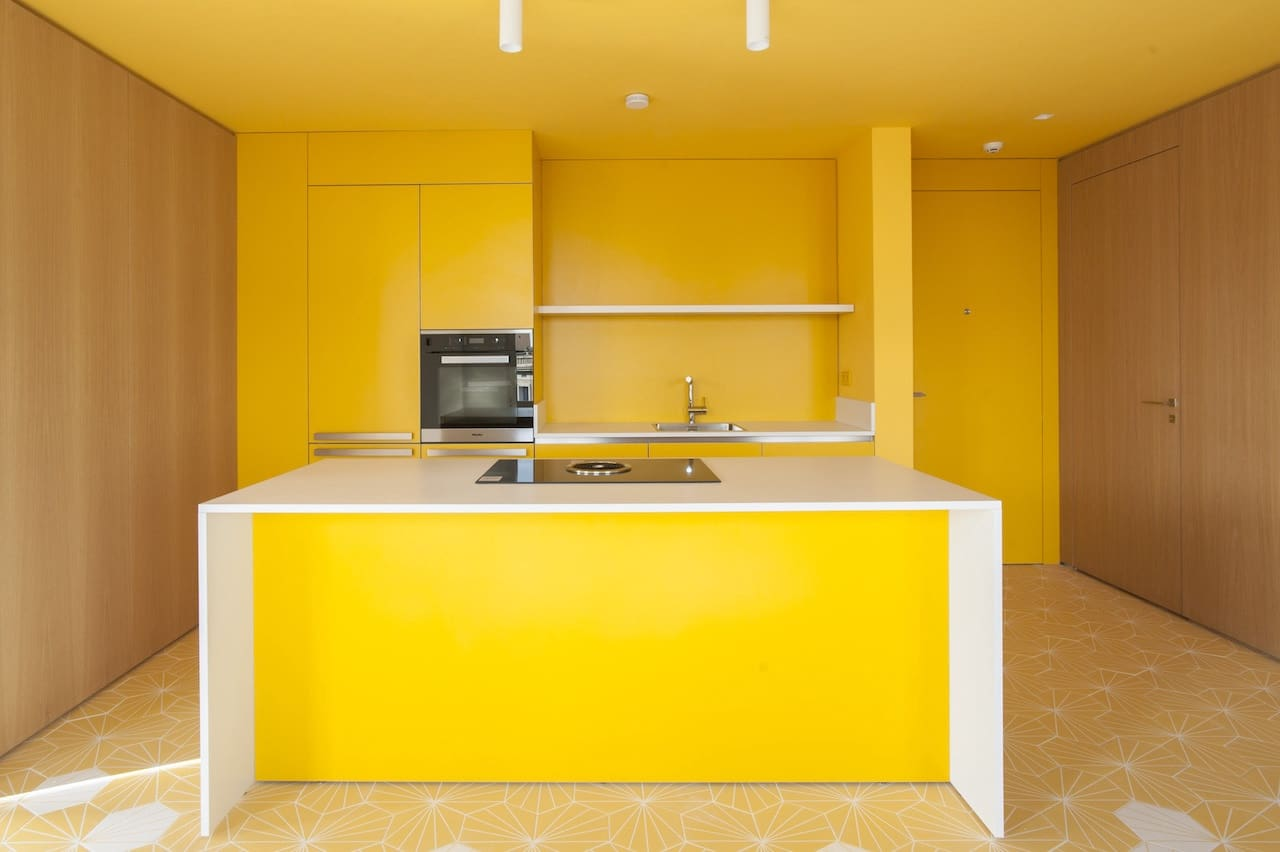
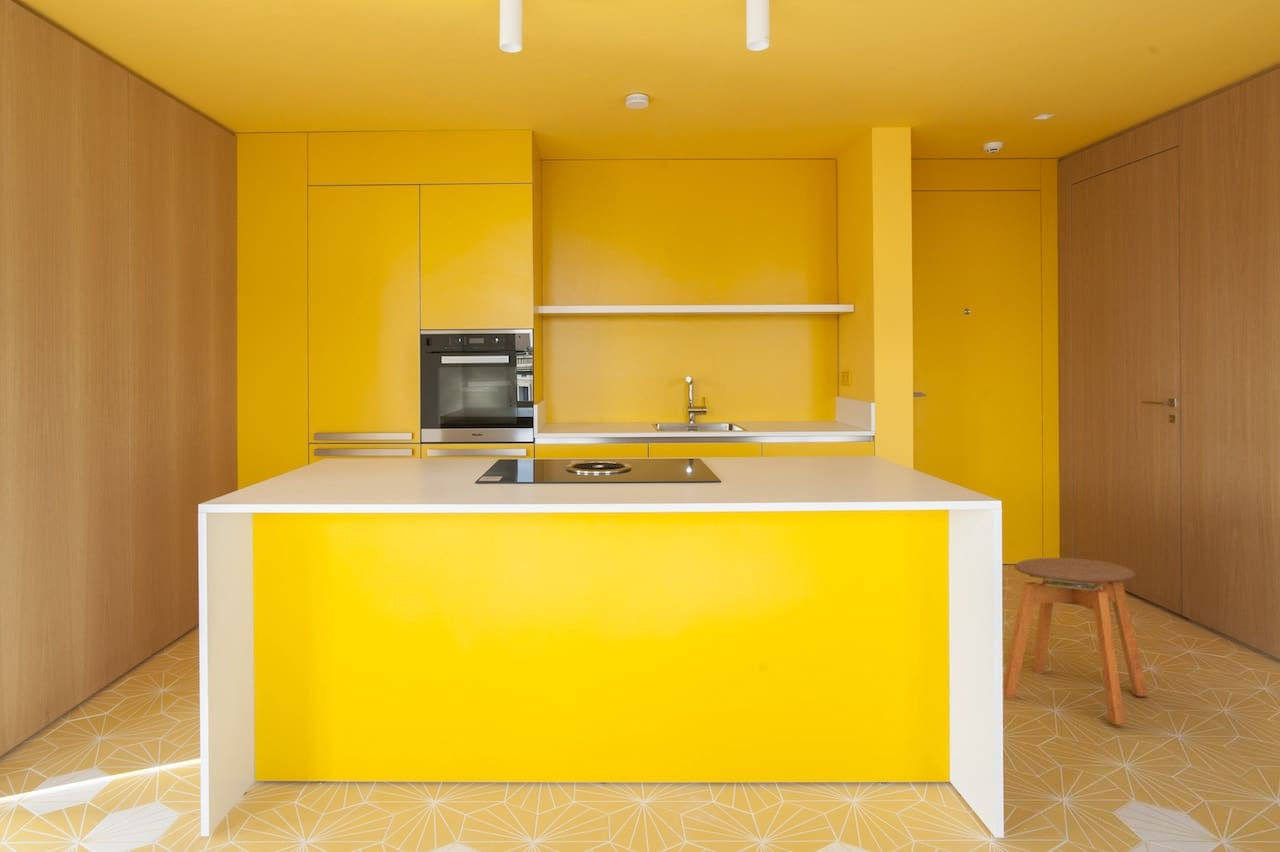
+ stool (1096, 625)
